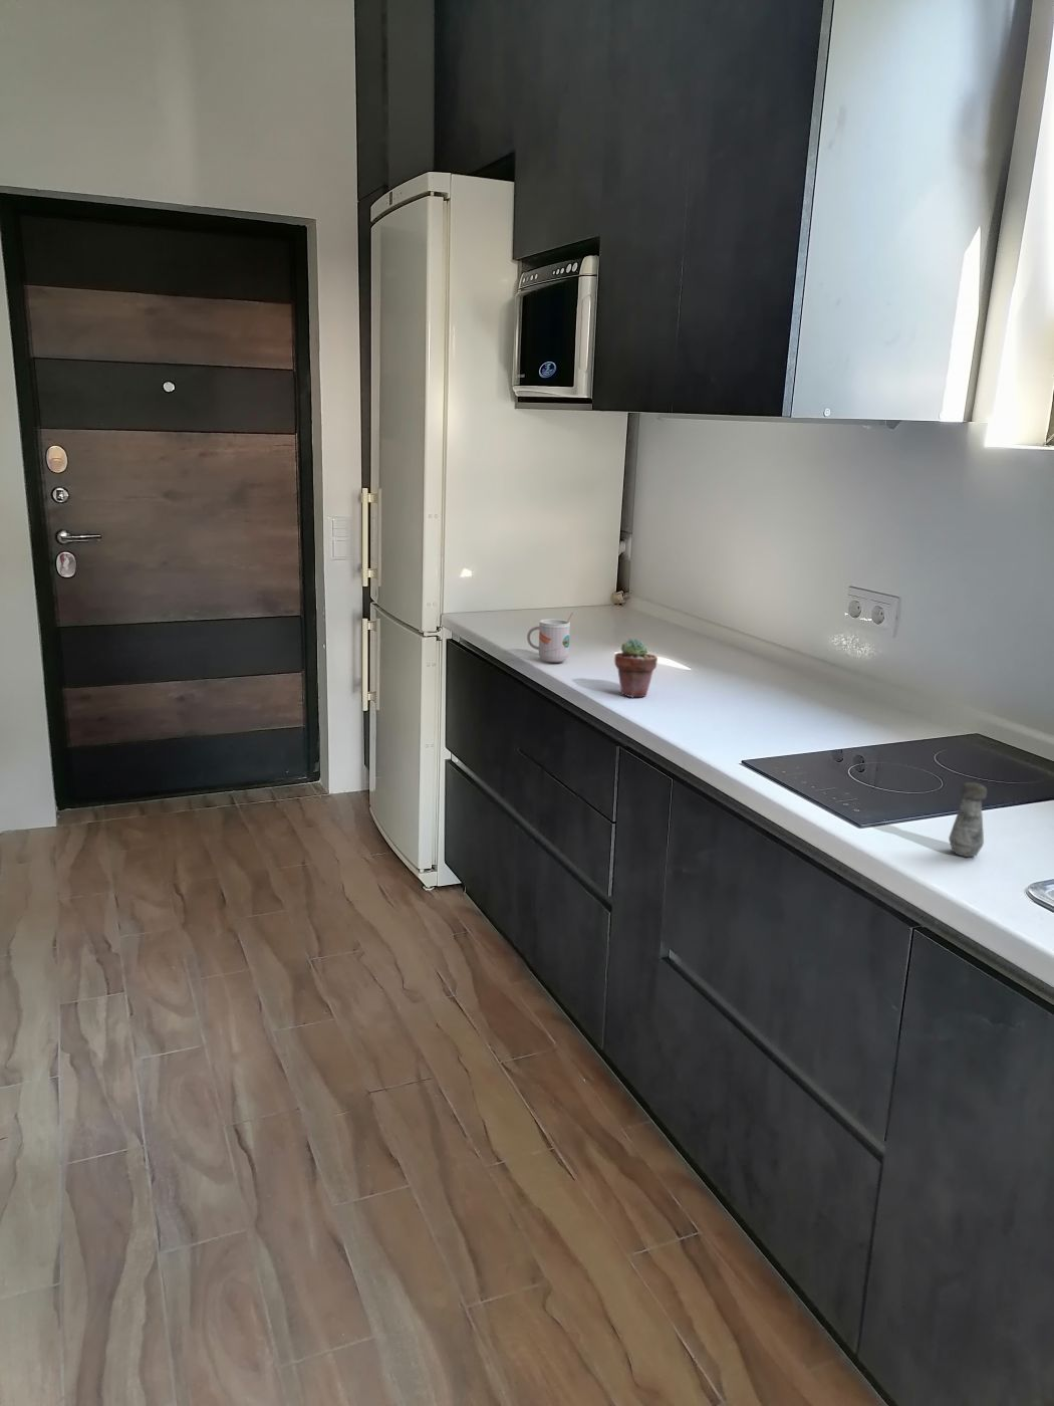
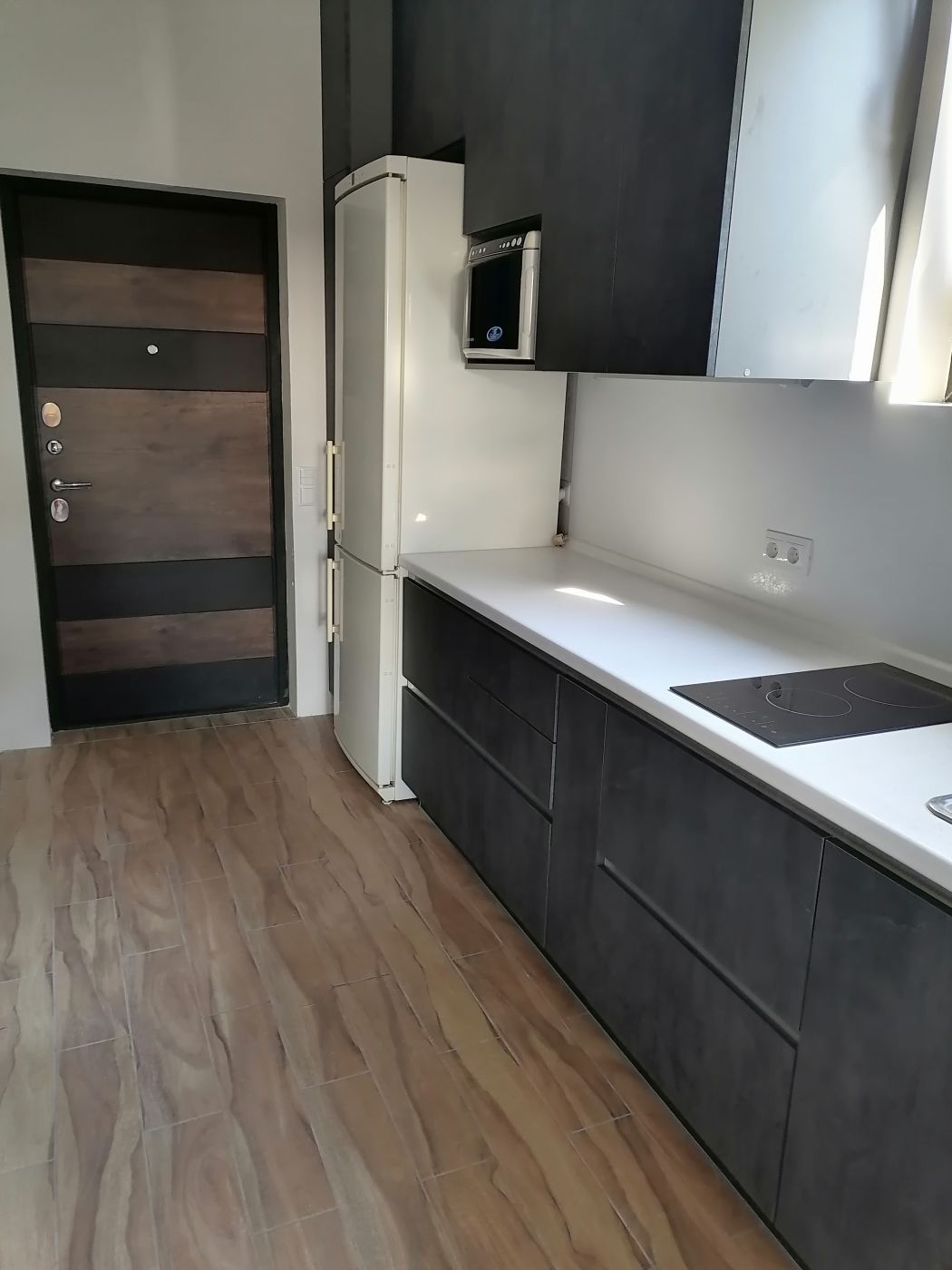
- salt shaker (969, 818)
- potted succulent (636, 665)
- mug (549, 634)
